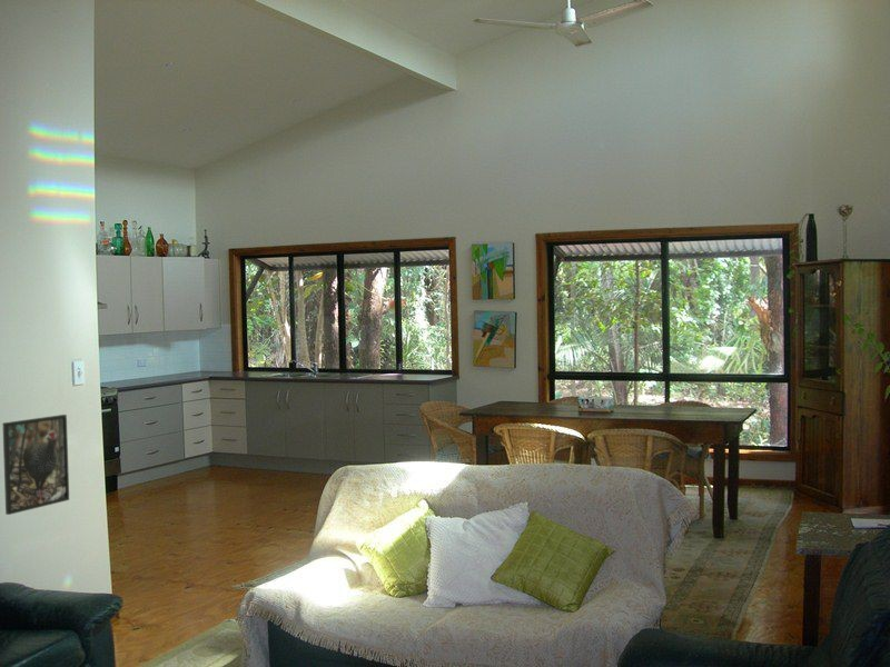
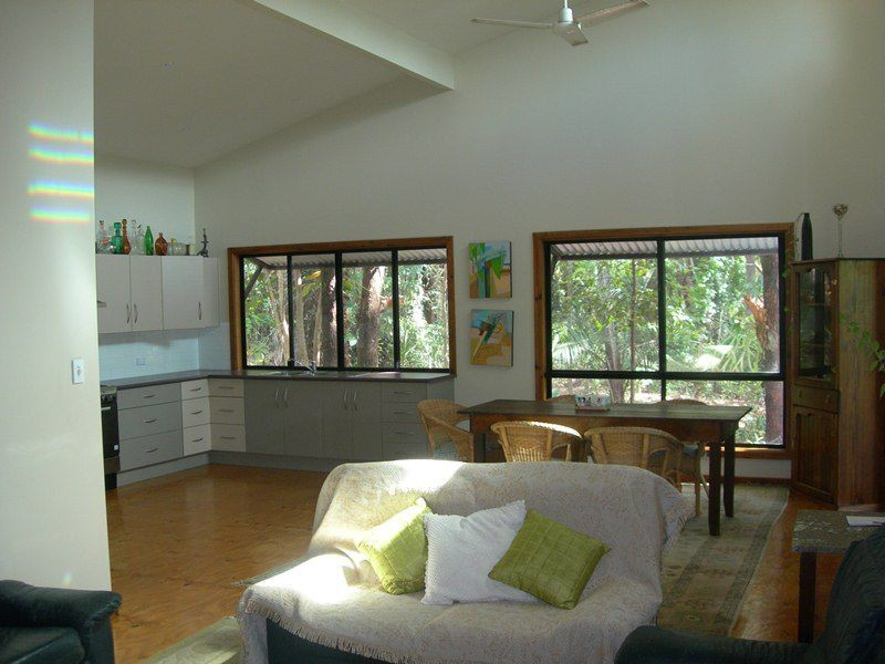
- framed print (37, 462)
